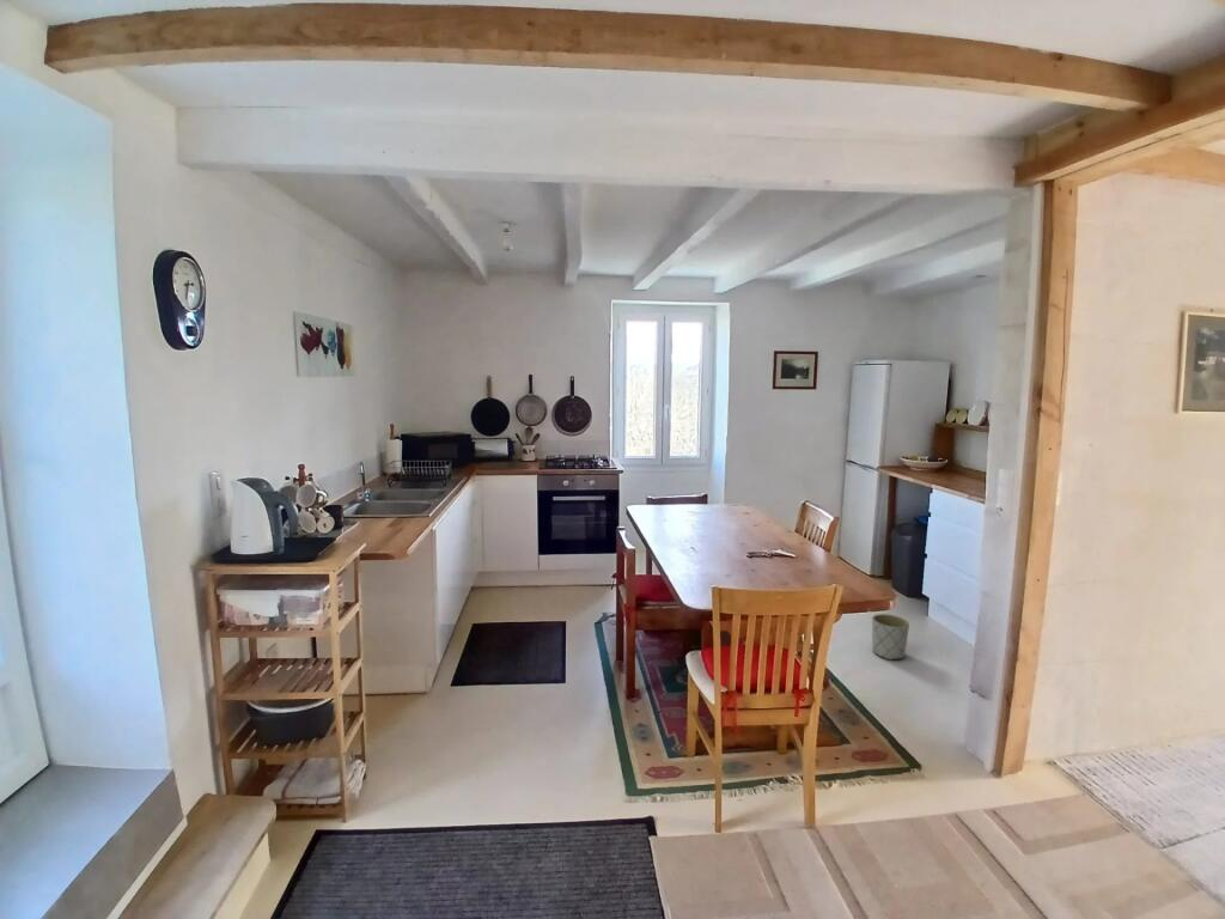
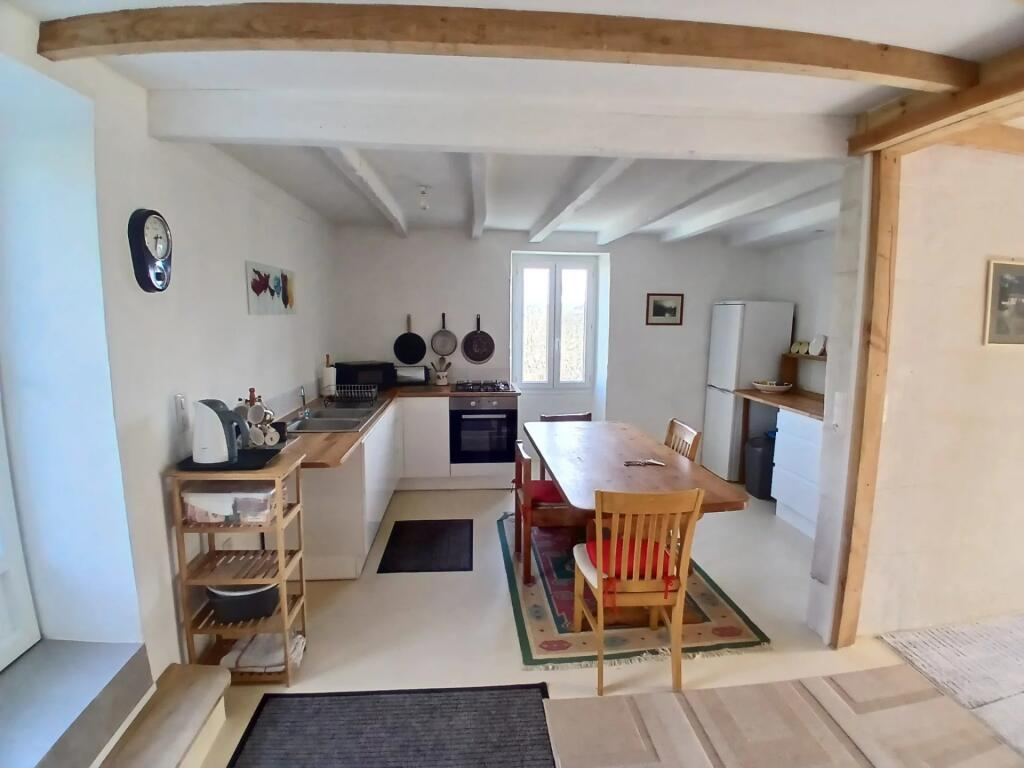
- planter (889, 637)
